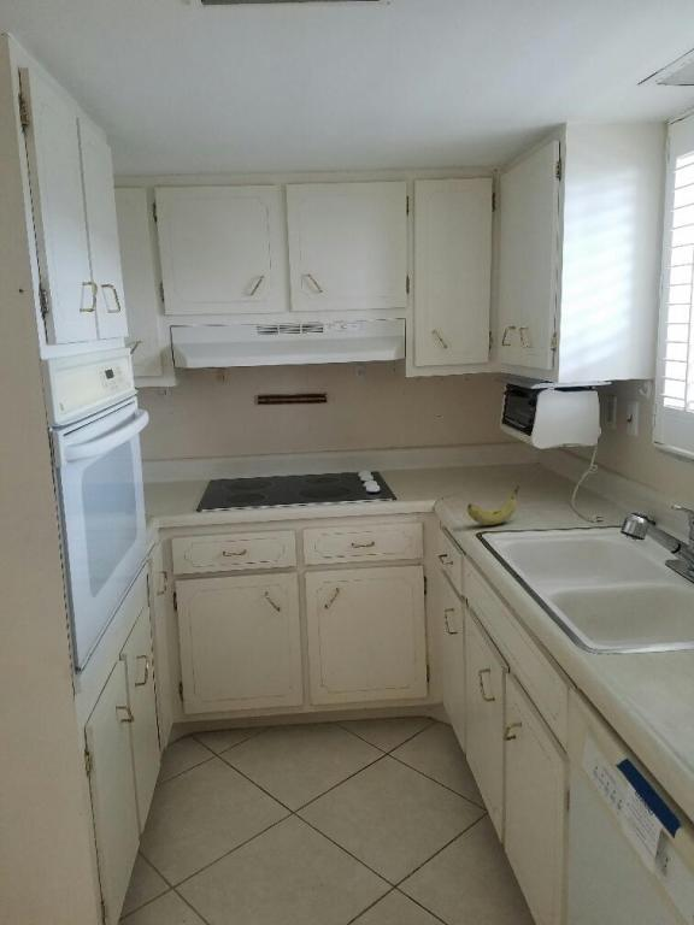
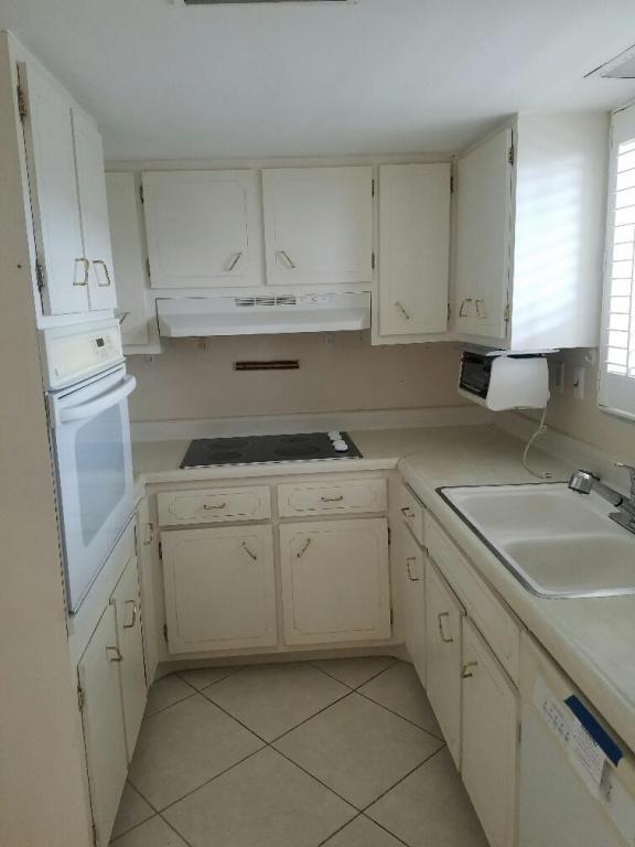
- fruit (494, 509)
